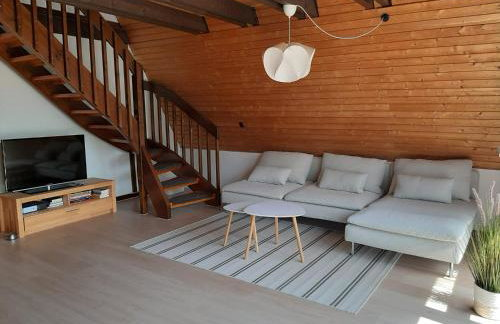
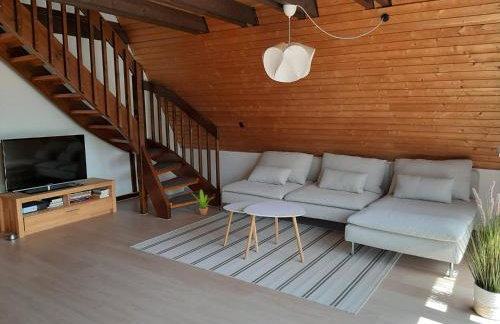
+ potted plant (204, 202)
